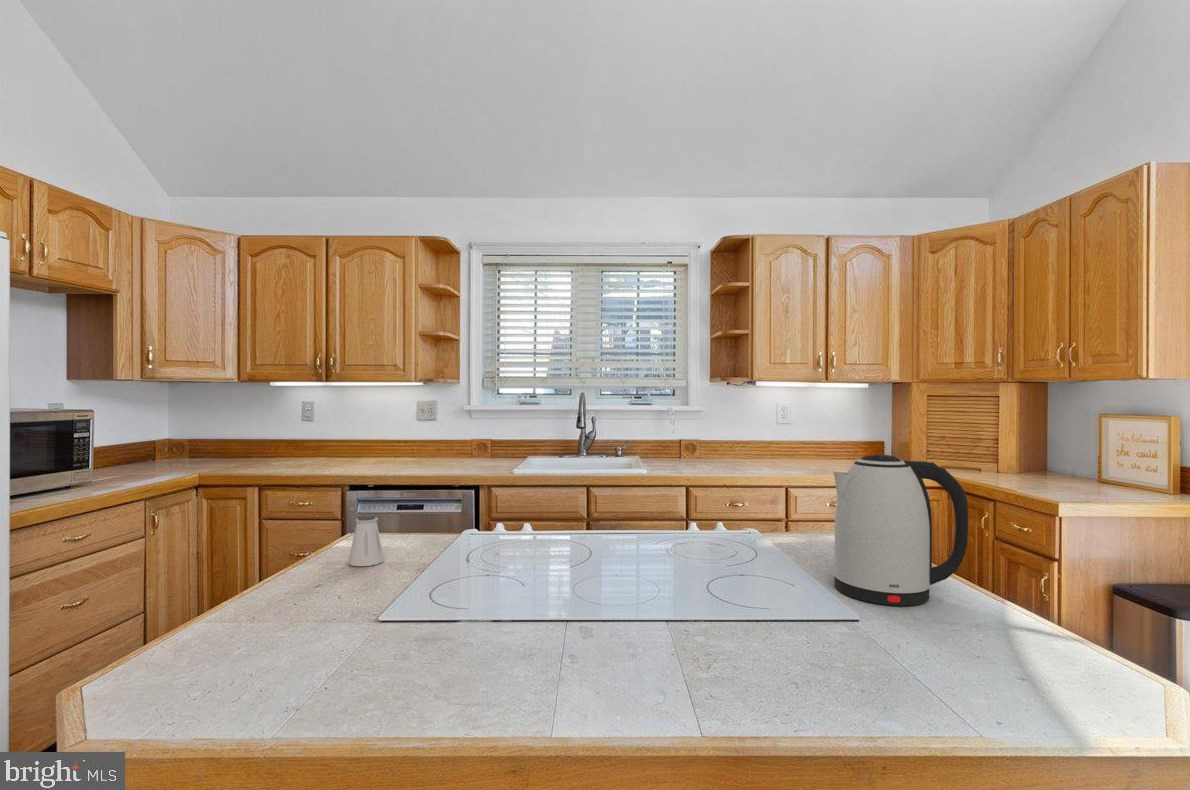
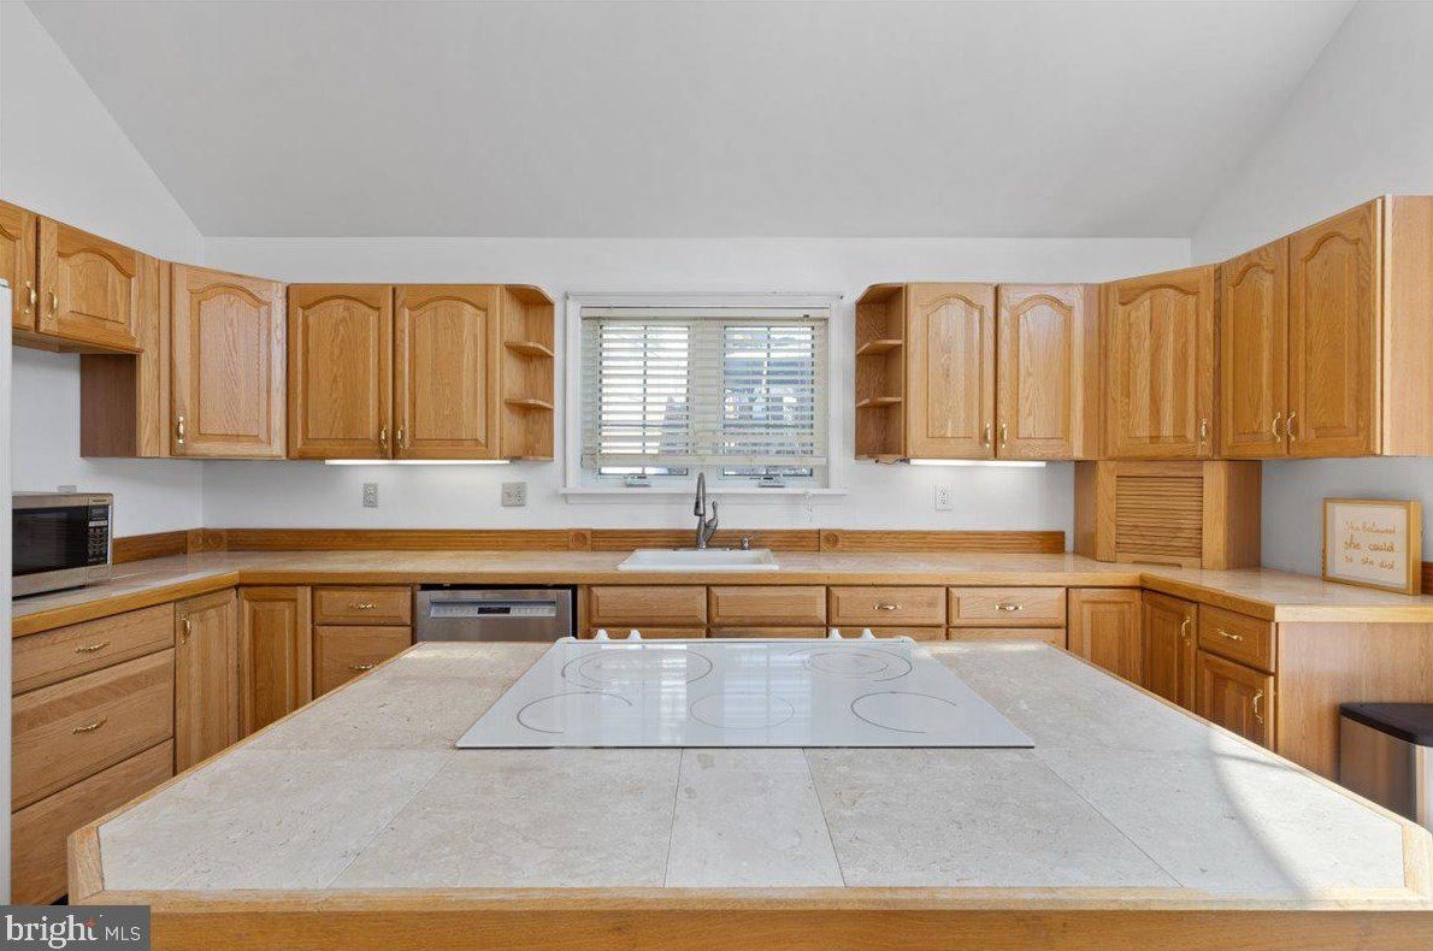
- saltshaker (366, 538)
- kettle (898, 523)
